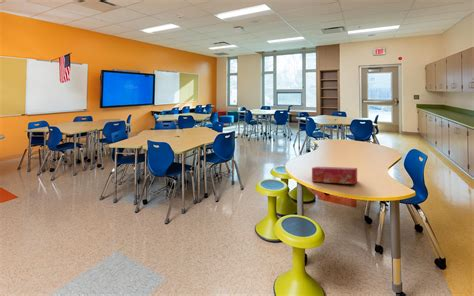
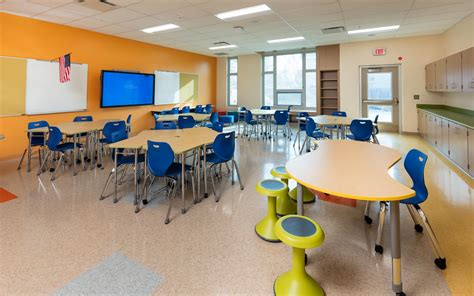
- tissue box (334, 174)
